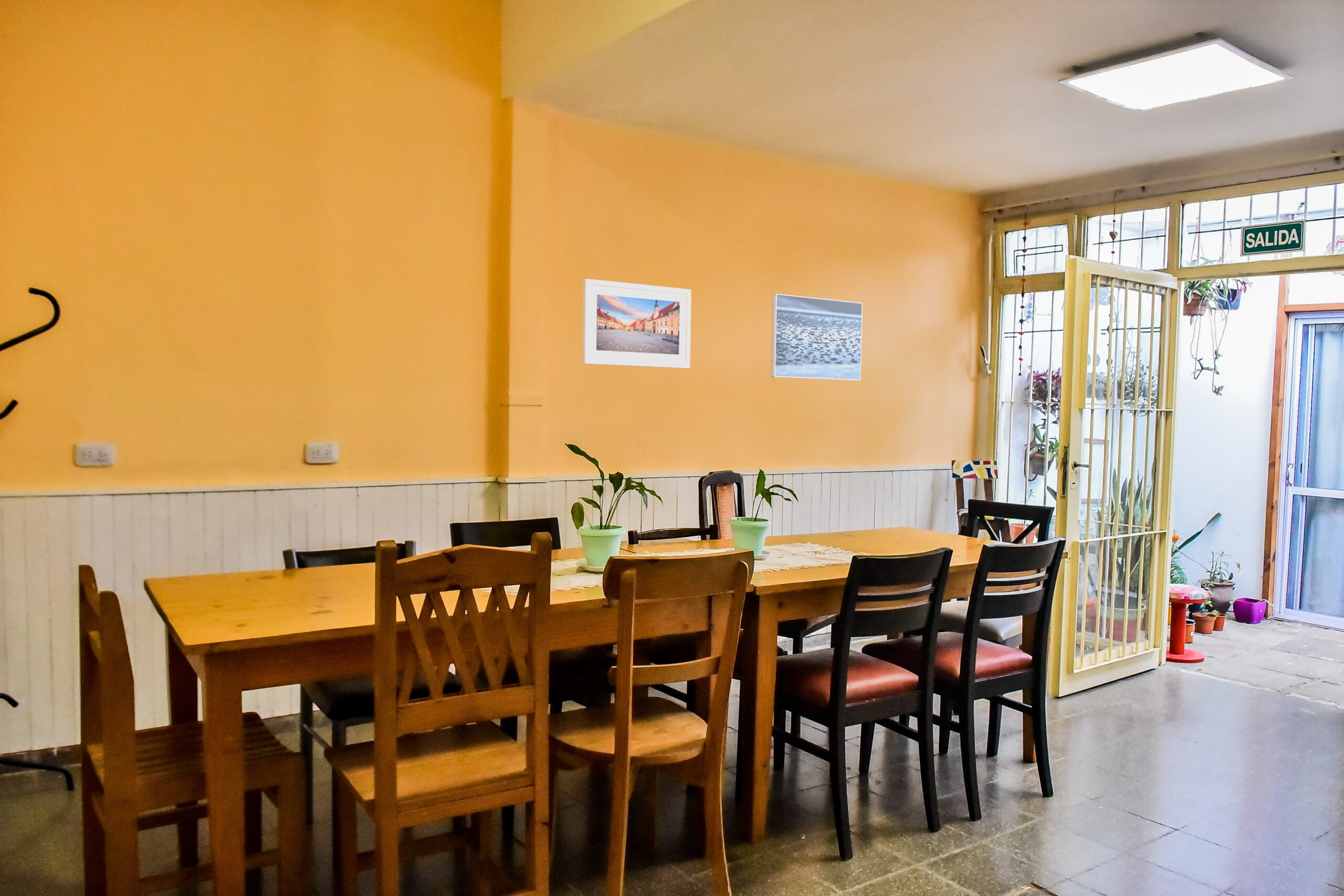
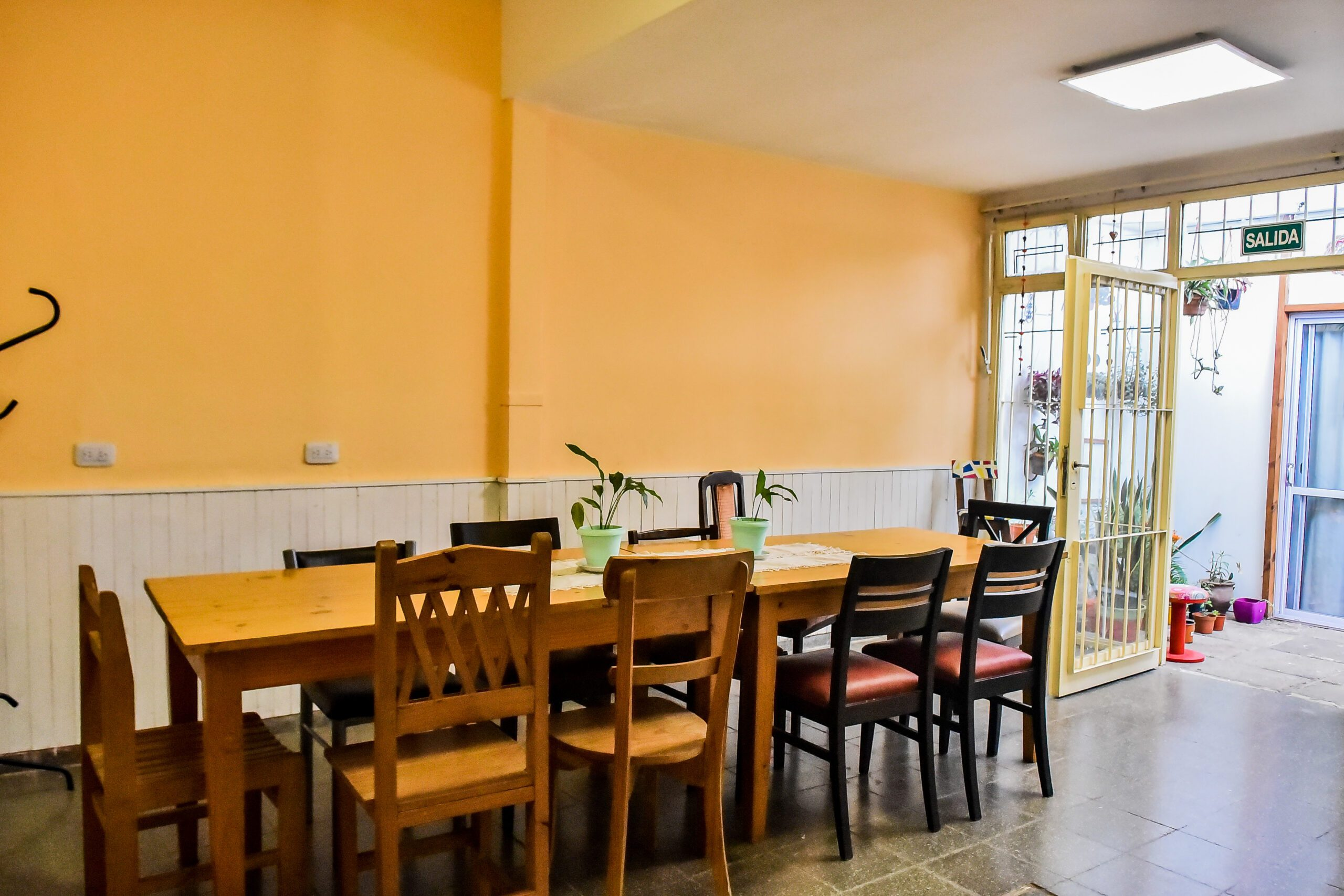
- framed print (818, 339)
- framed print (638, 325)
